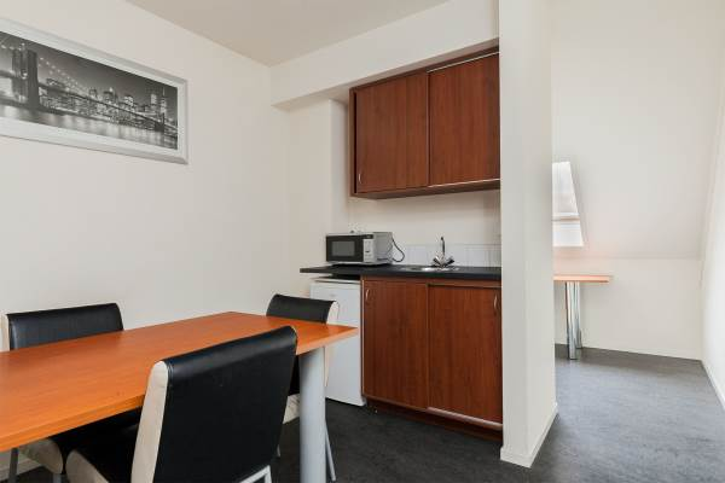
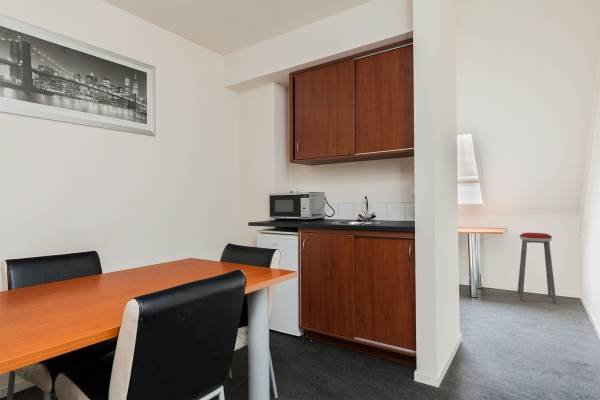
+ music stool (525, 263)
